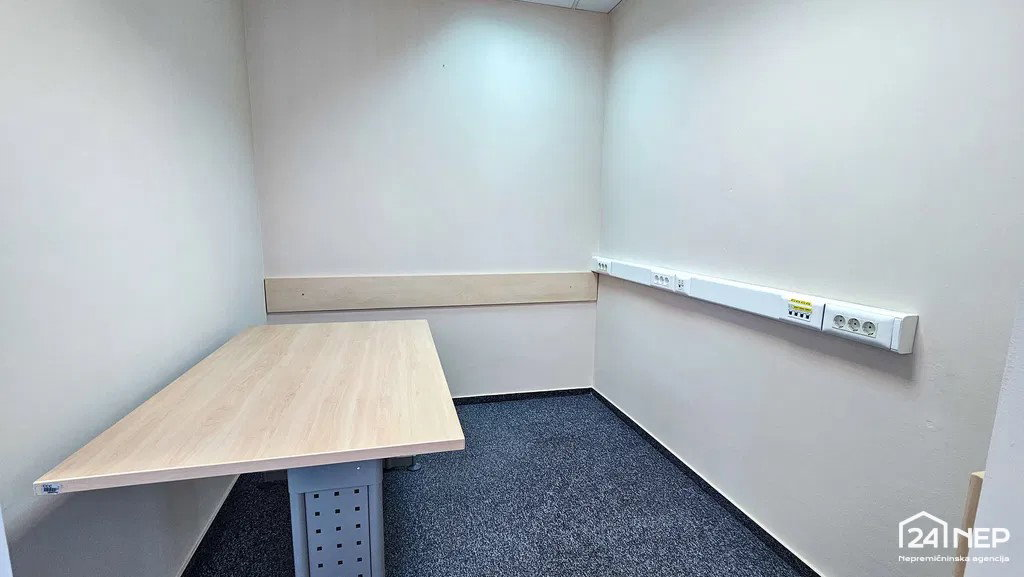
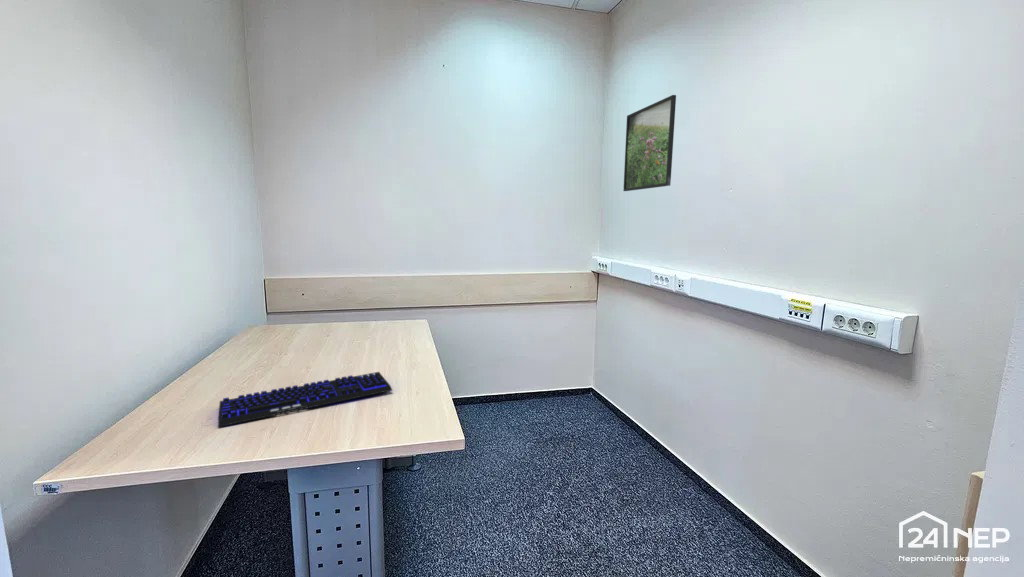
+ keyboard (310, 394)
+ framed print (647, 148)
